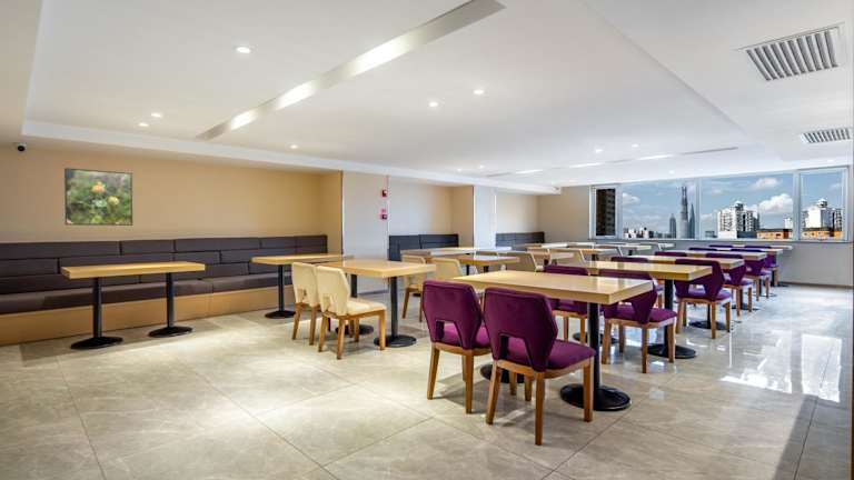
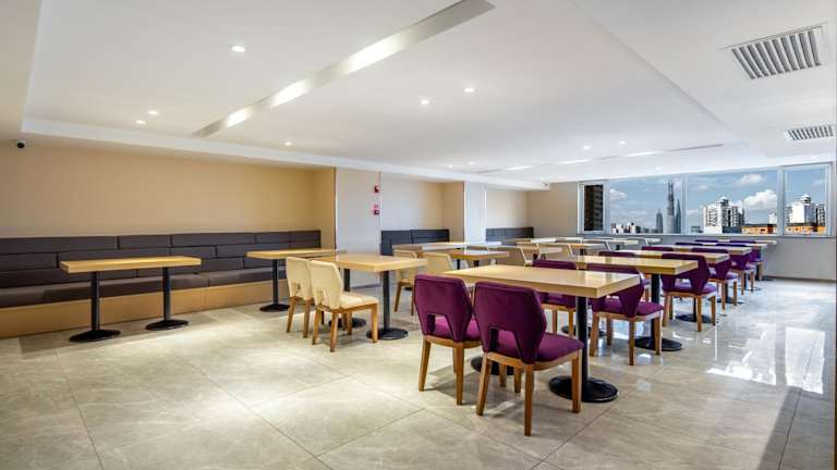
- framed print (99, 198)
